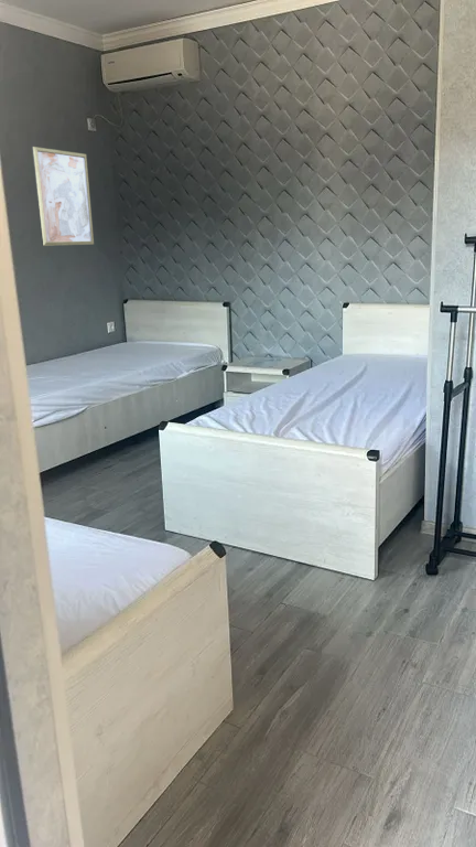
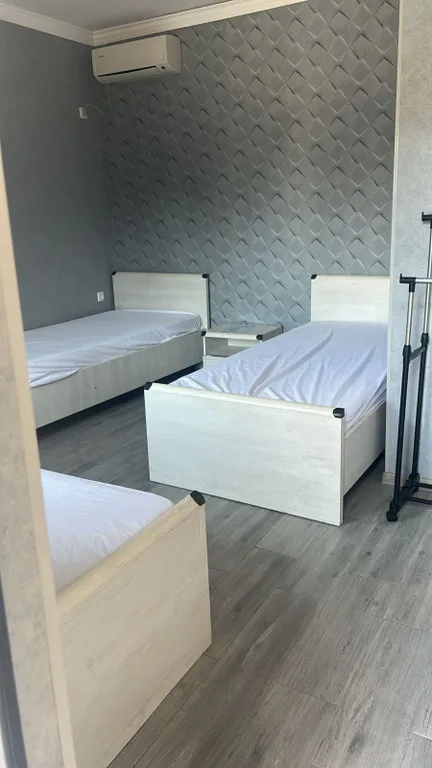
- wall art (65, 199)
